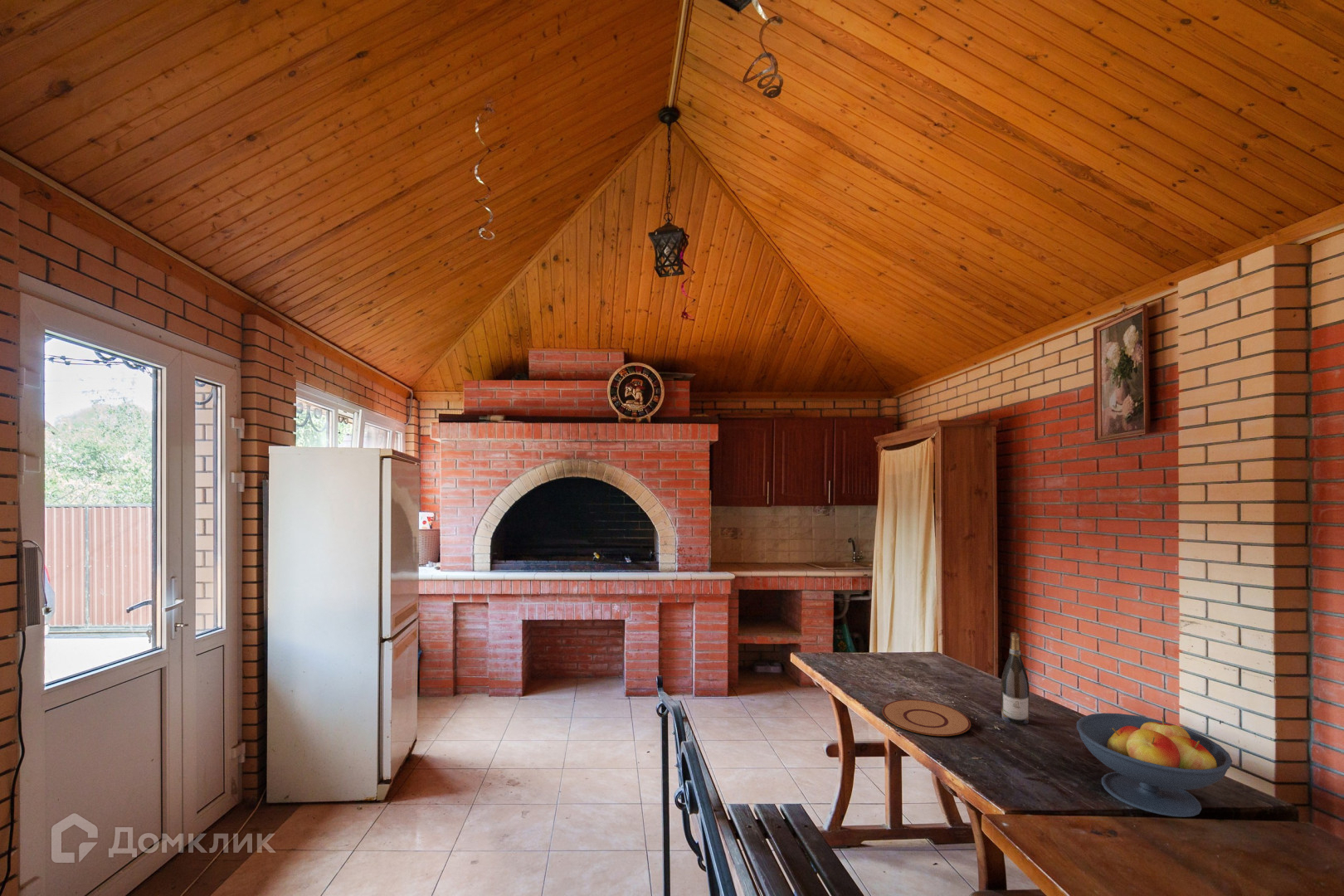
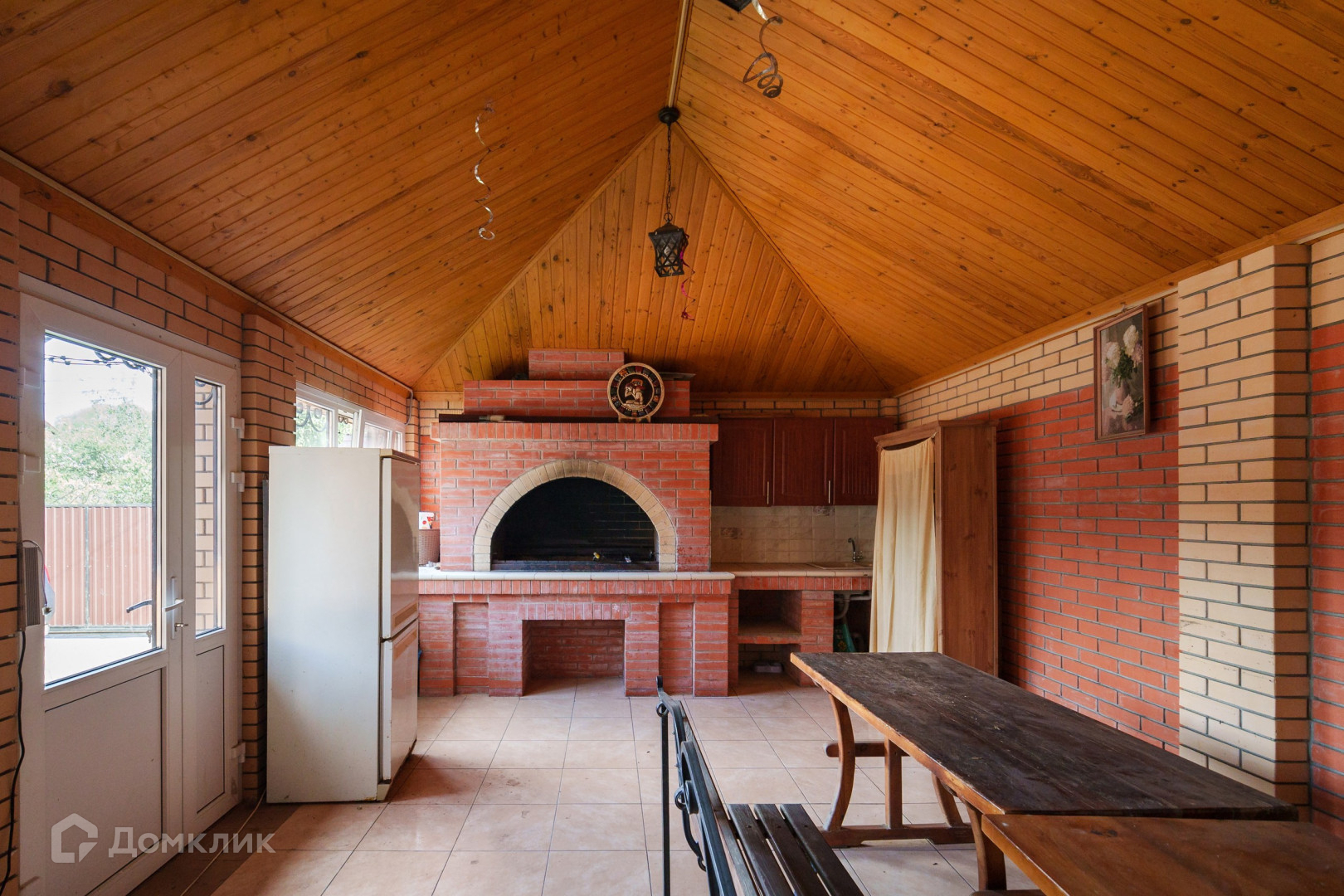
- wine bottle (1015, 676)
- plate (925, 718)
- fruit bowl (1149, 757)
